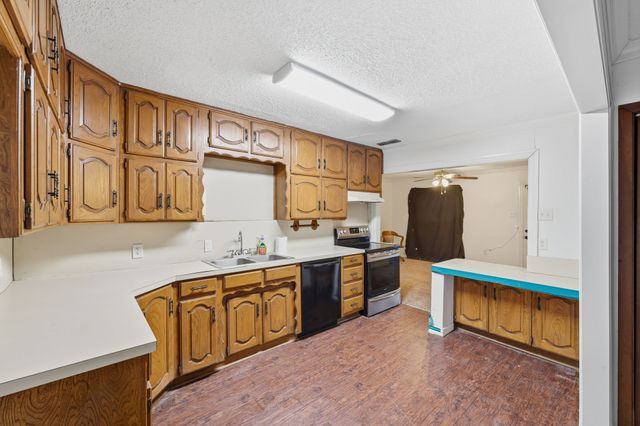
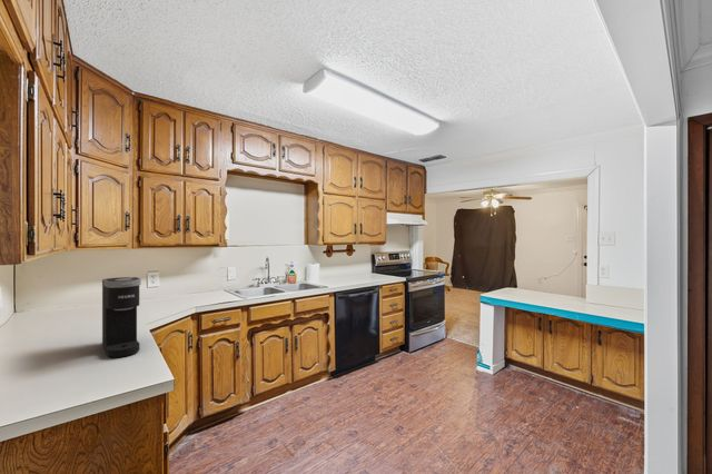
+ coffee maker (120, 313)
